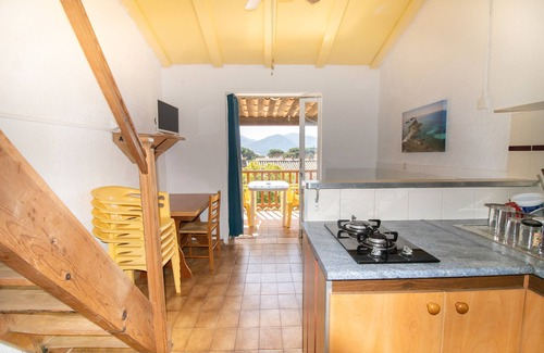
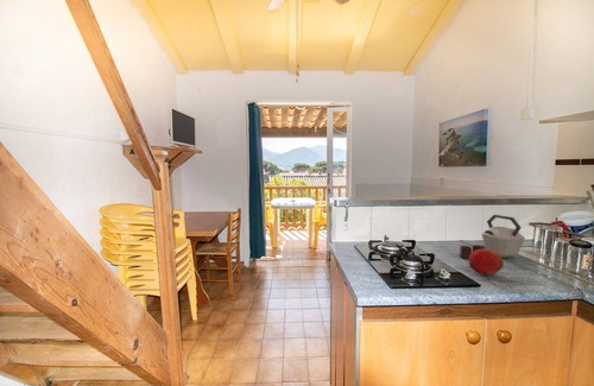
+ kettle (488, 236)
+ fruit (485, 261)
